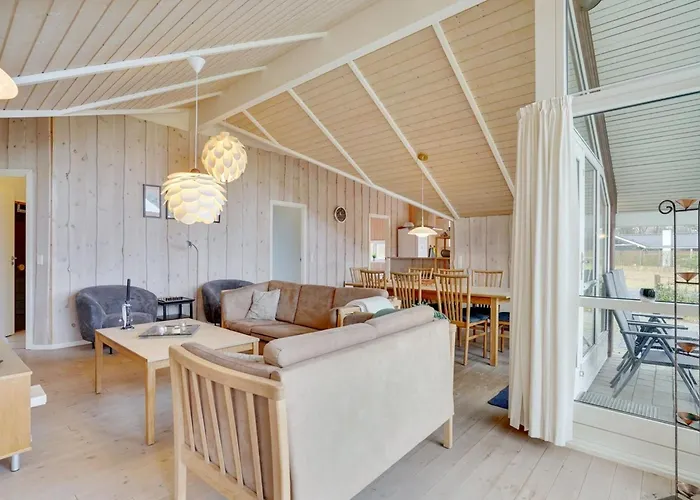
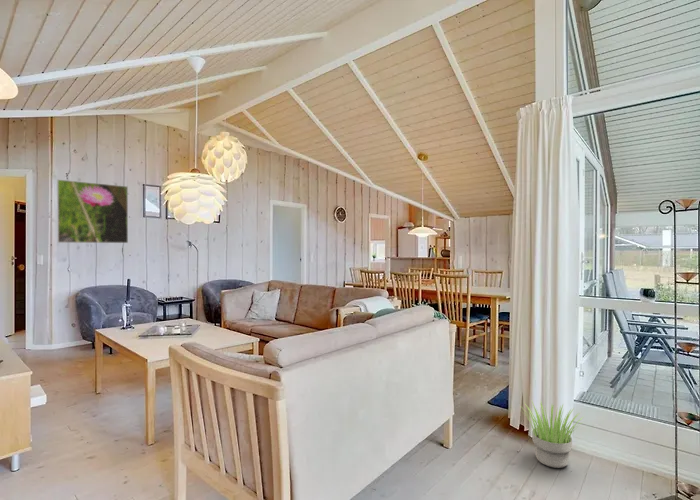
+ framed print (94, 213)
+ potted plant (551, 436)
